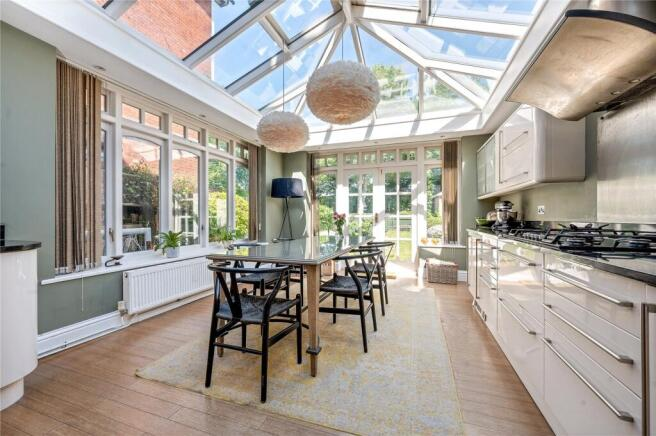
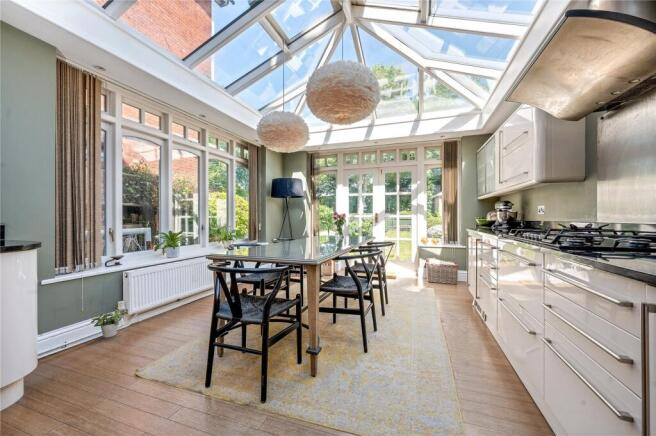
+ potted plant (108, 323)
